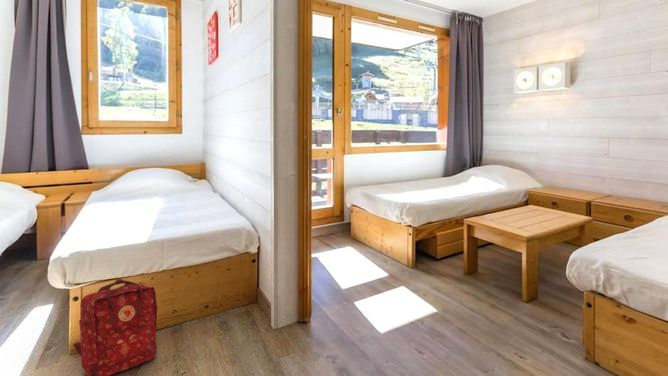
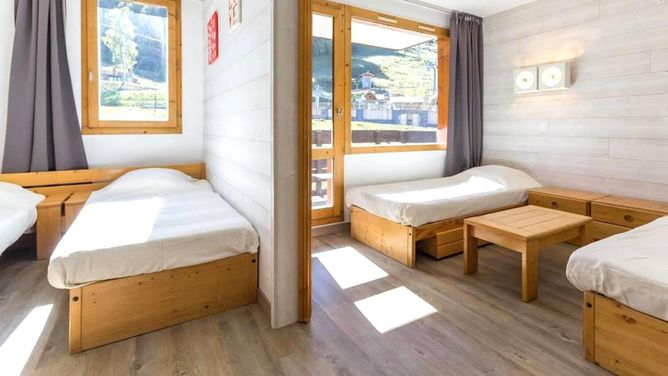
- backpack (117, 321)
